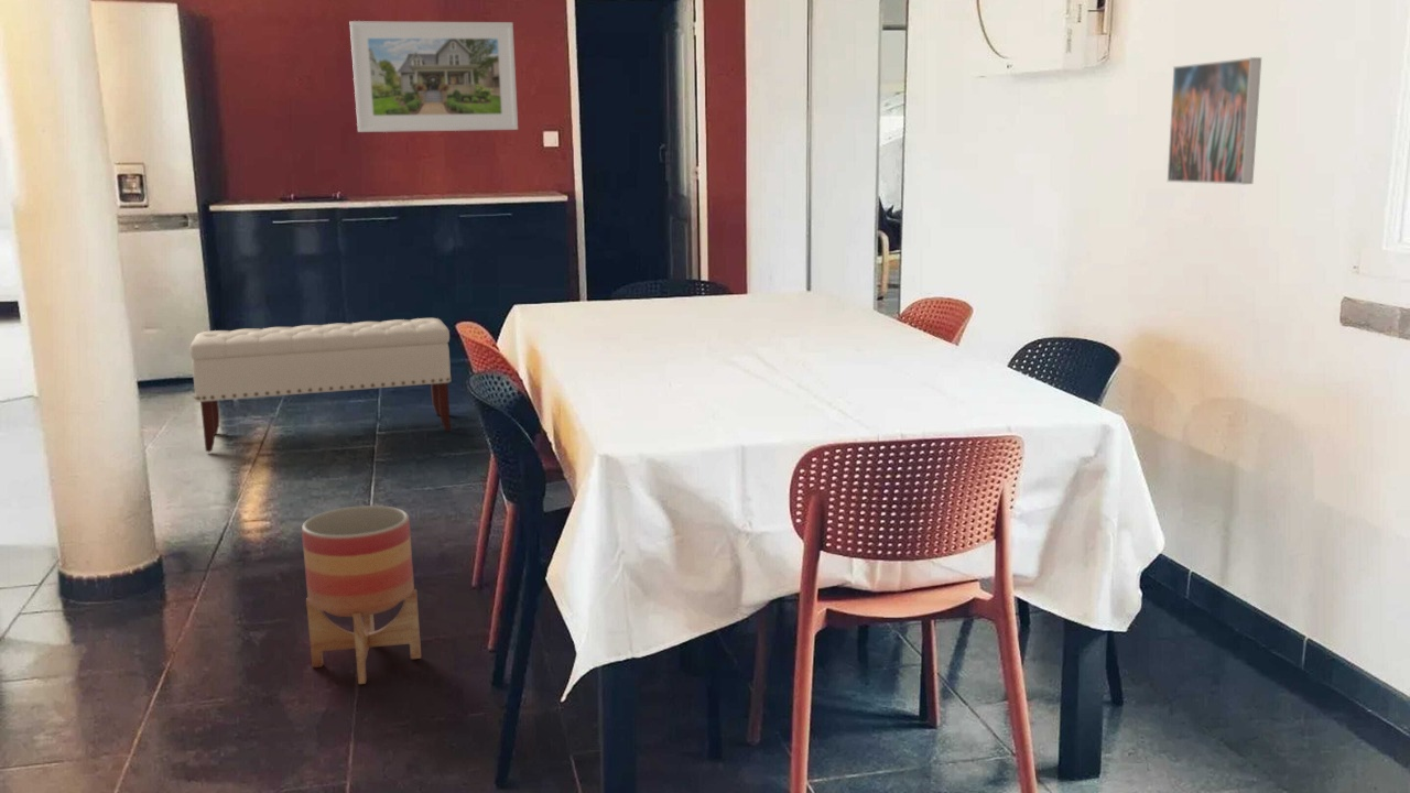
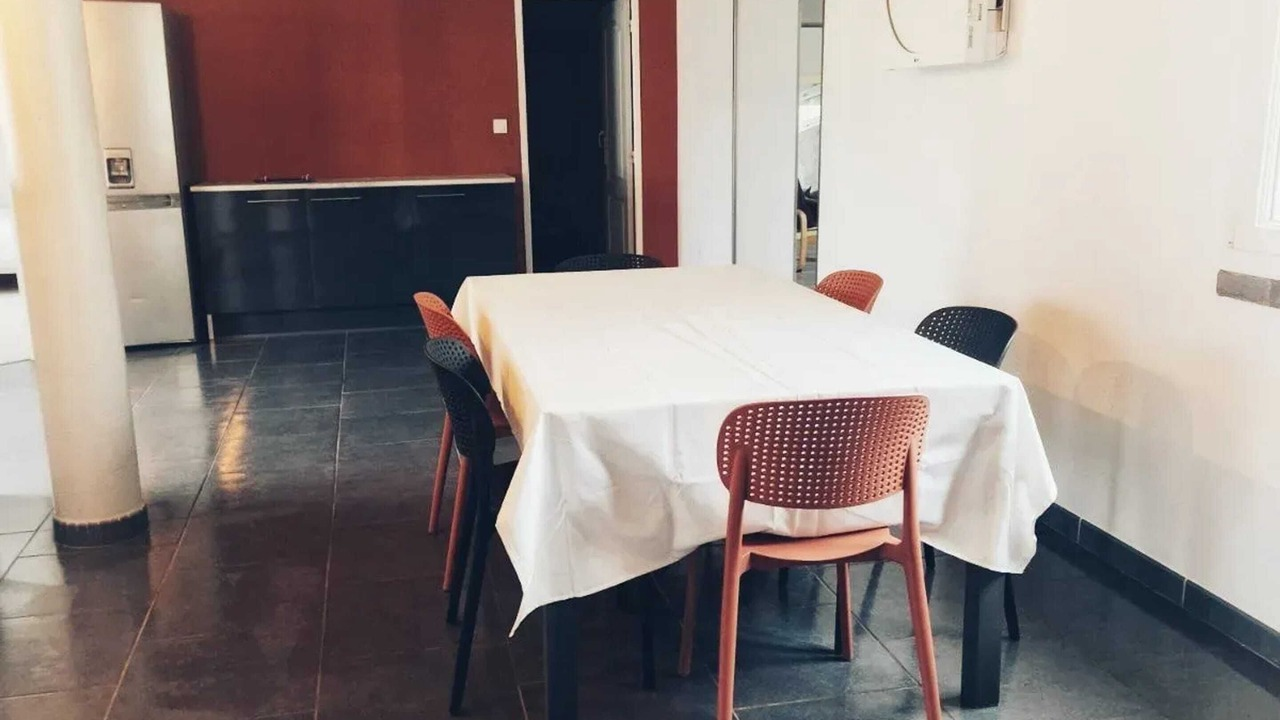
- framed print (435, 76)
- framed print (1212, 122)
- bench (326, 380)
- planter (361, 591)
